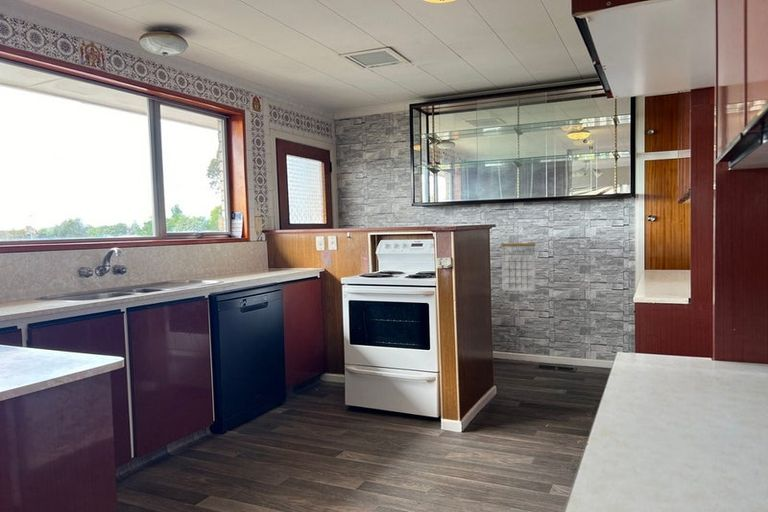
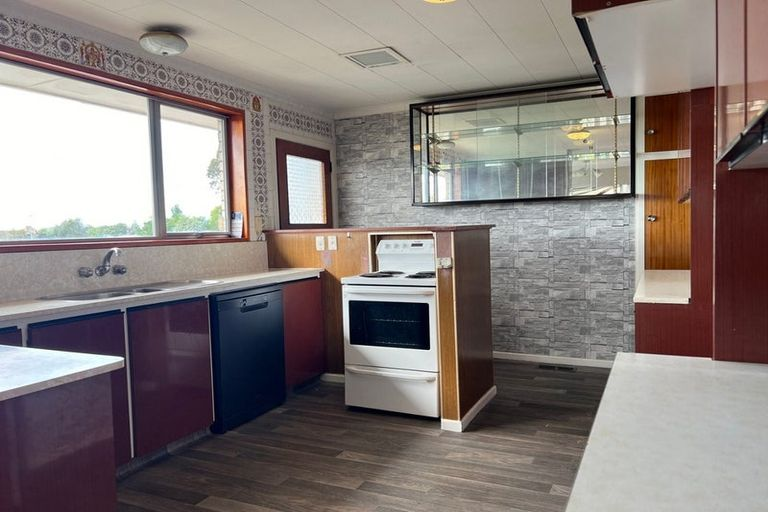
- calendar (518, 261)
